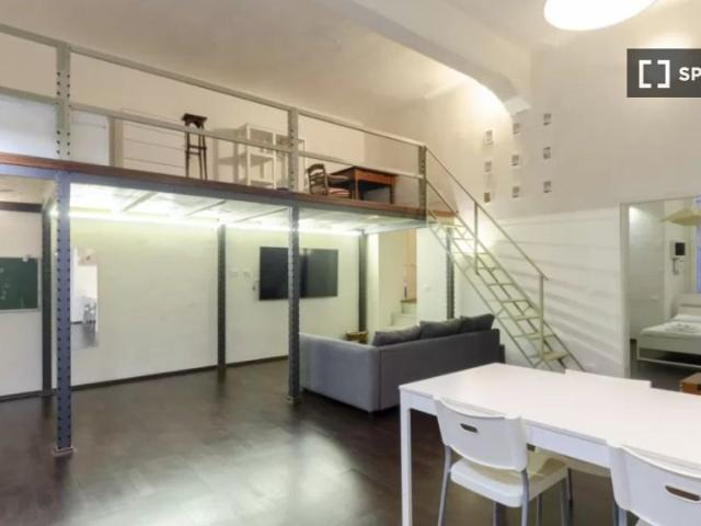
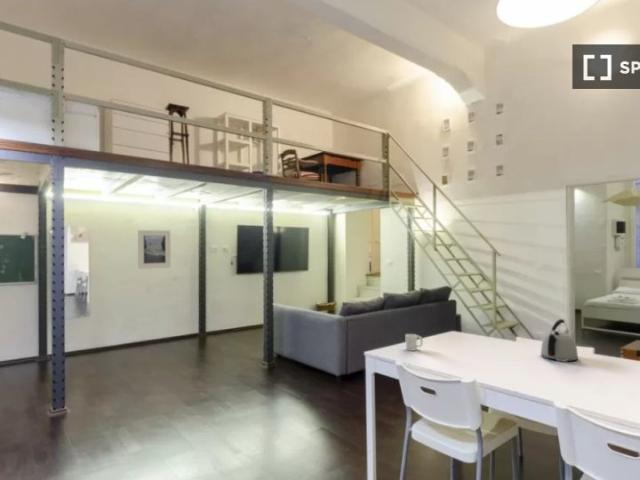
+ kettle (559, 338)
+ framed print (154, 249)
+ cup (414, 342)
